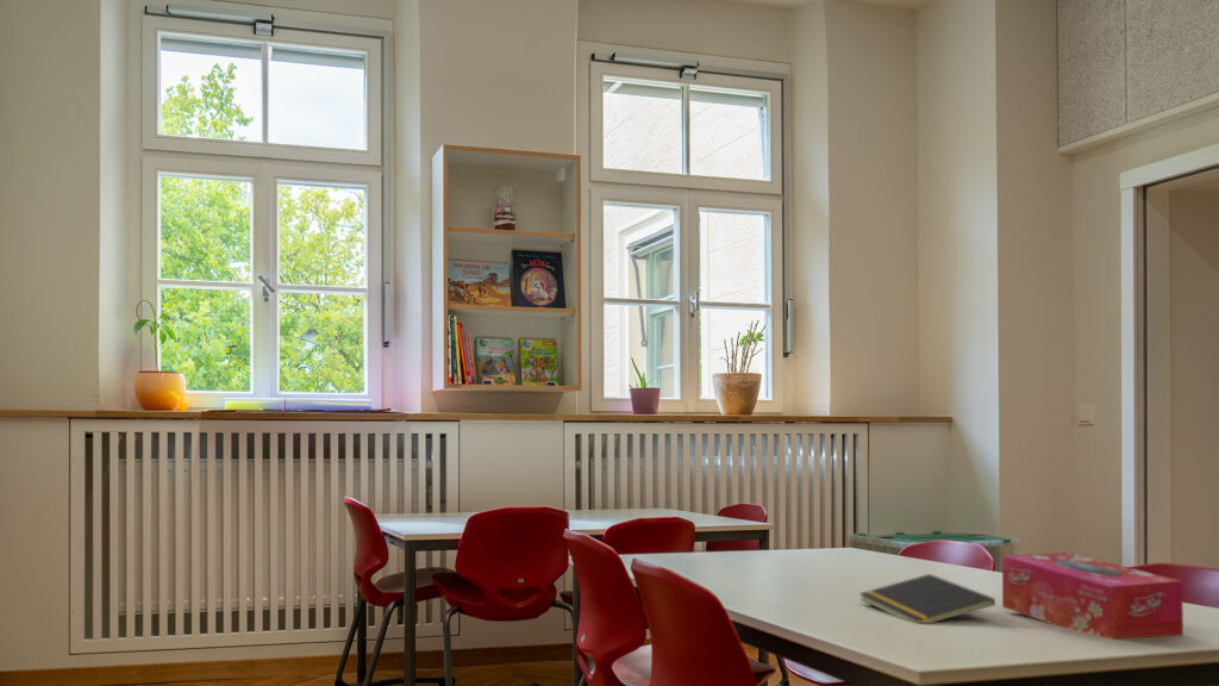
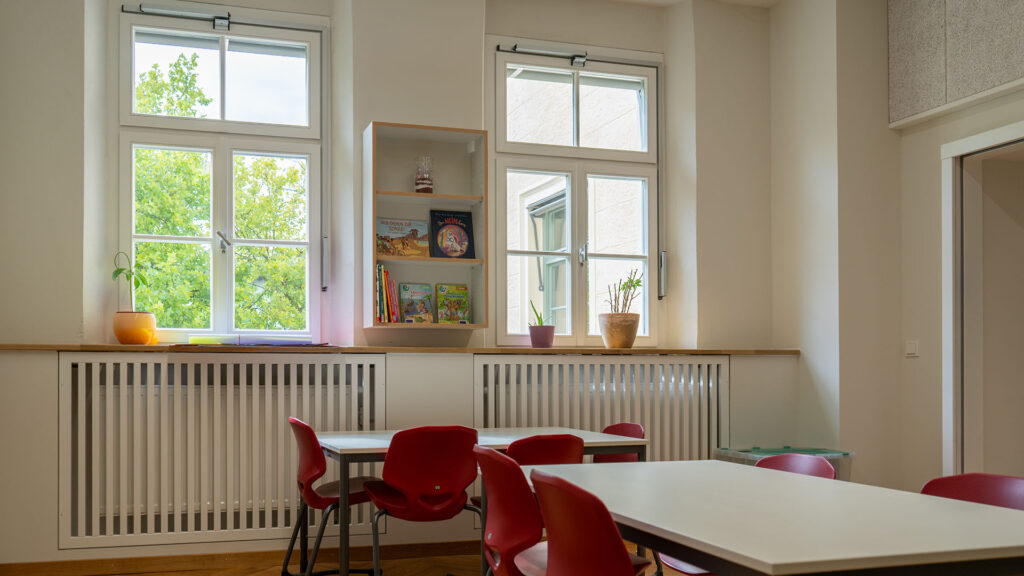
- tissue box (1087, 594)
- notepad (924, 598)
